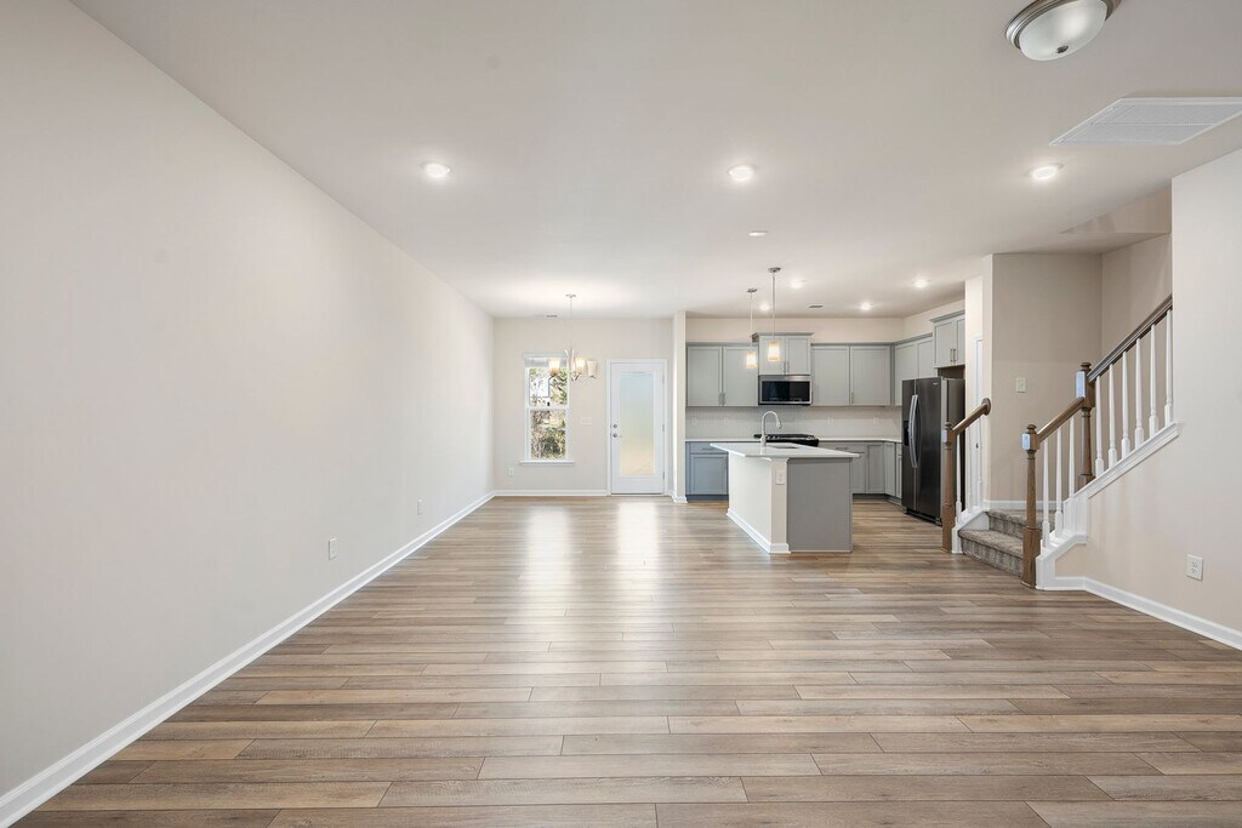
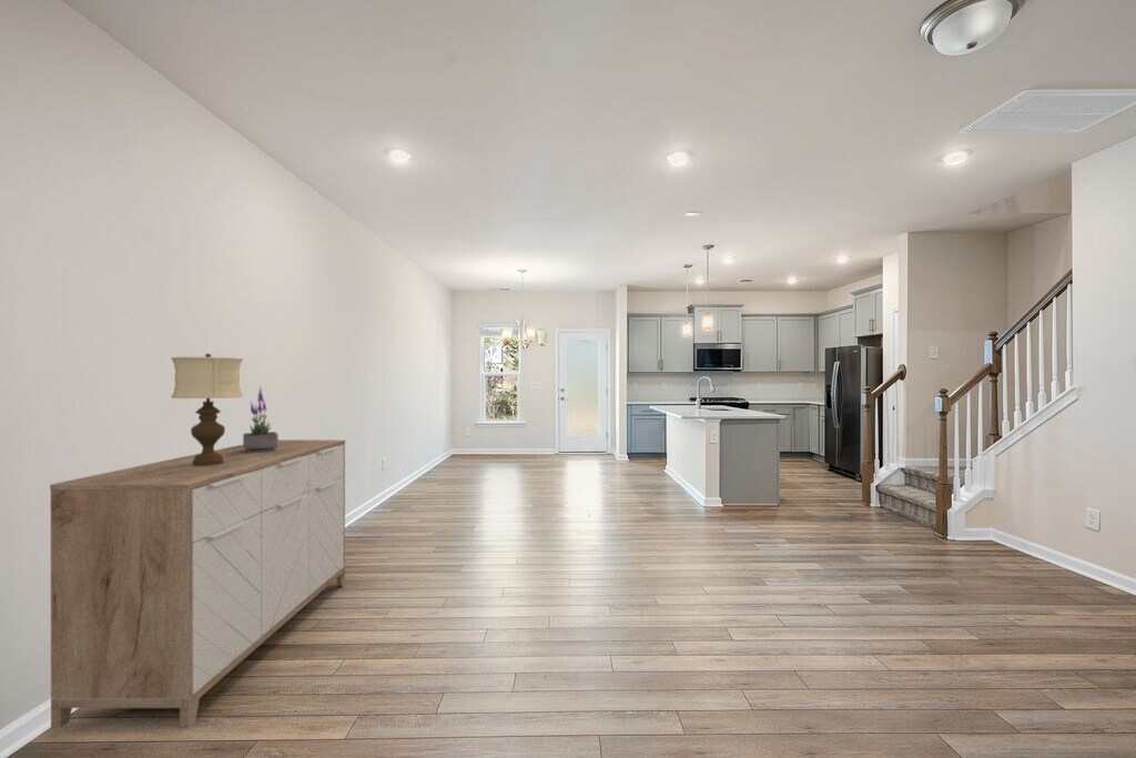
+ potted plant (260, 417)
+ table lamp (207, 407)
+ sideboard (239, 547)
